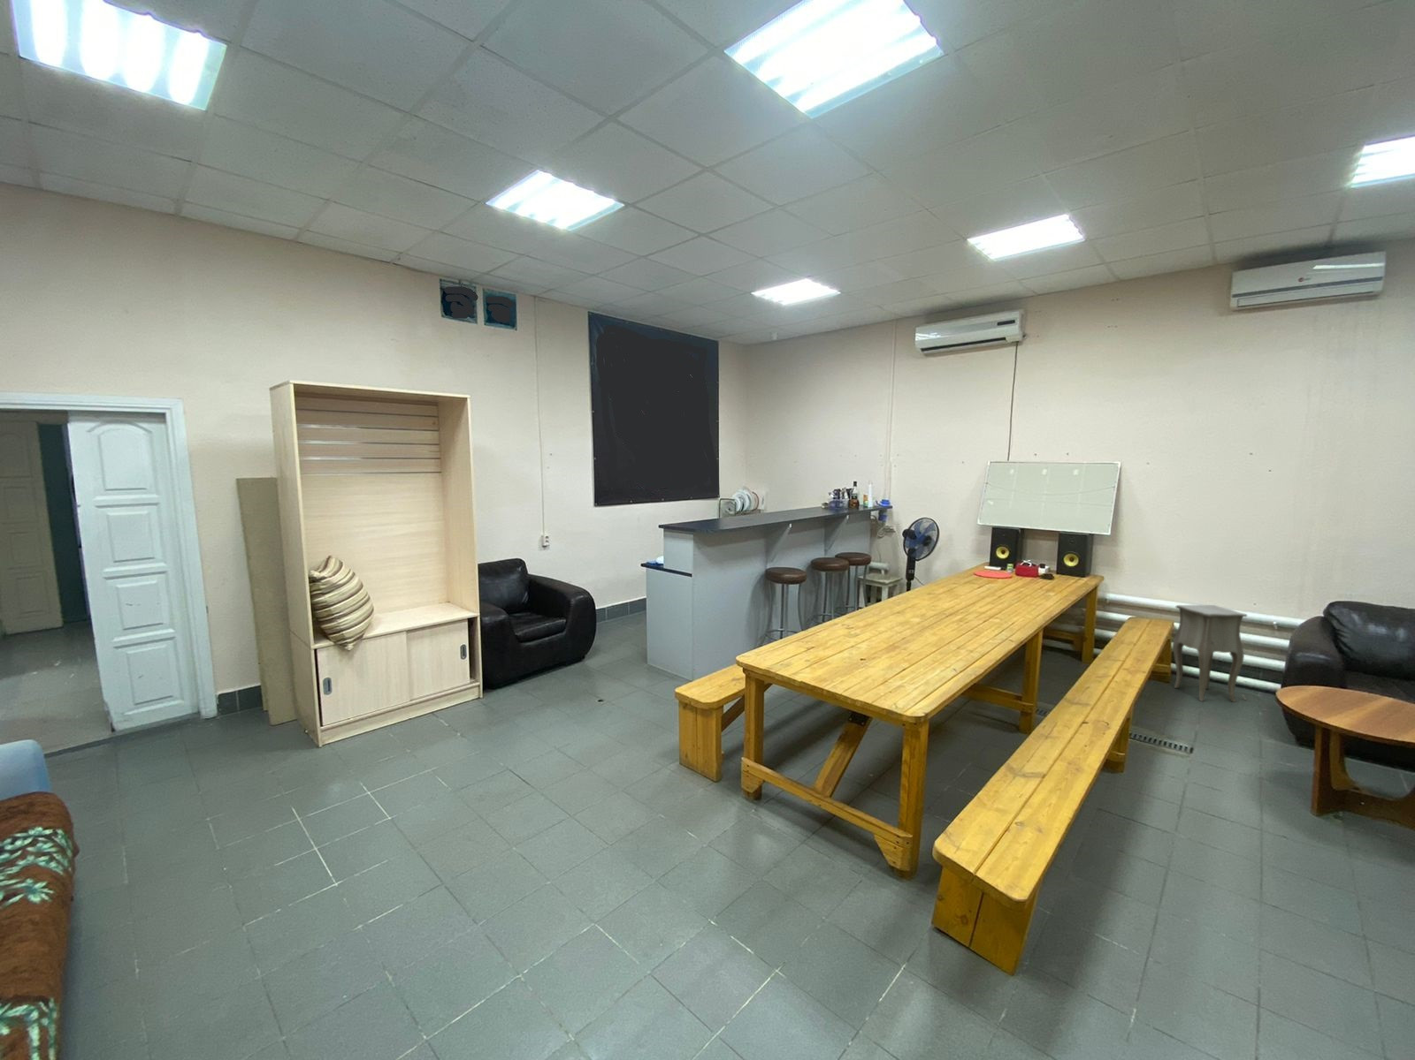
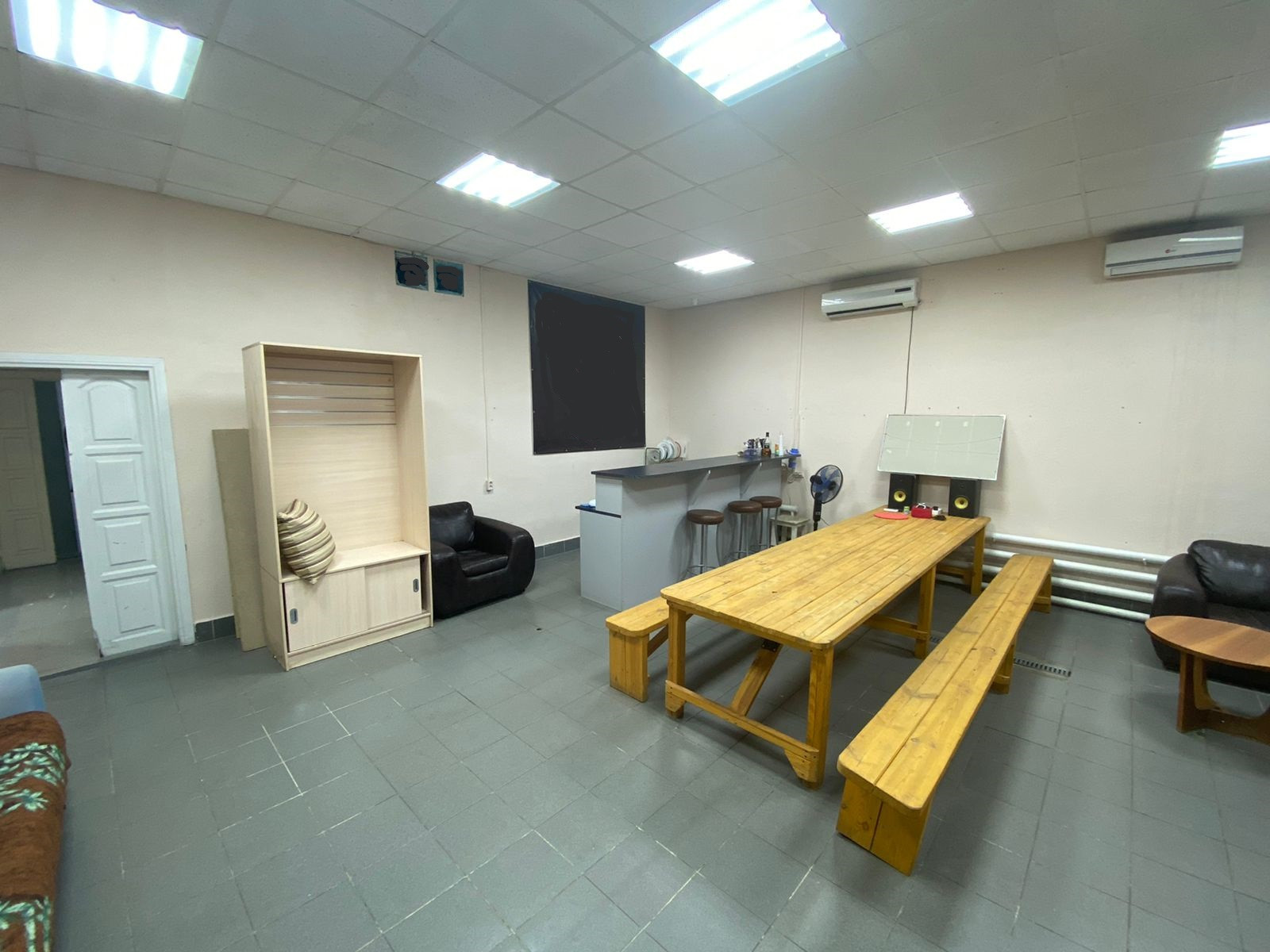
- side table (1207, 651)
